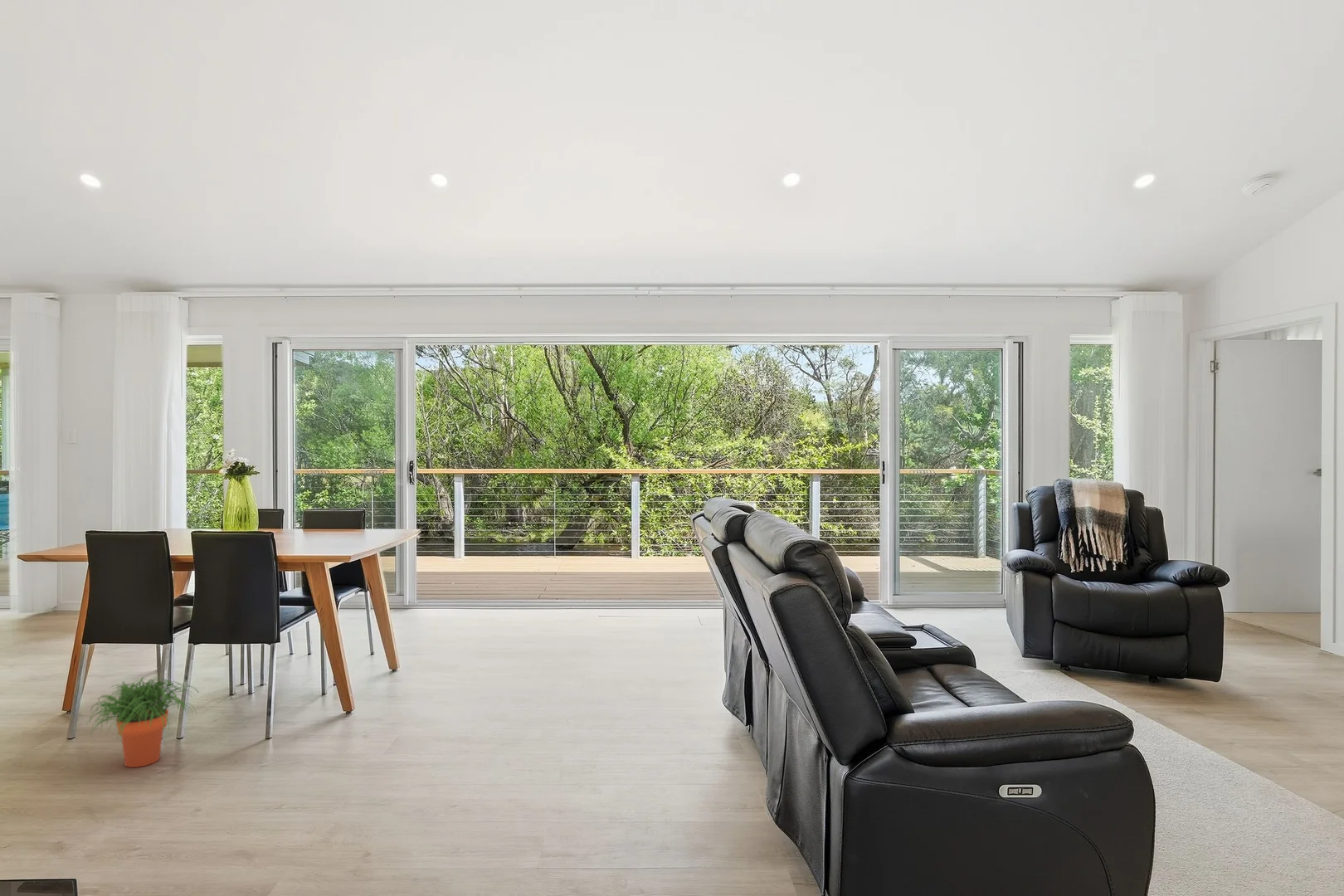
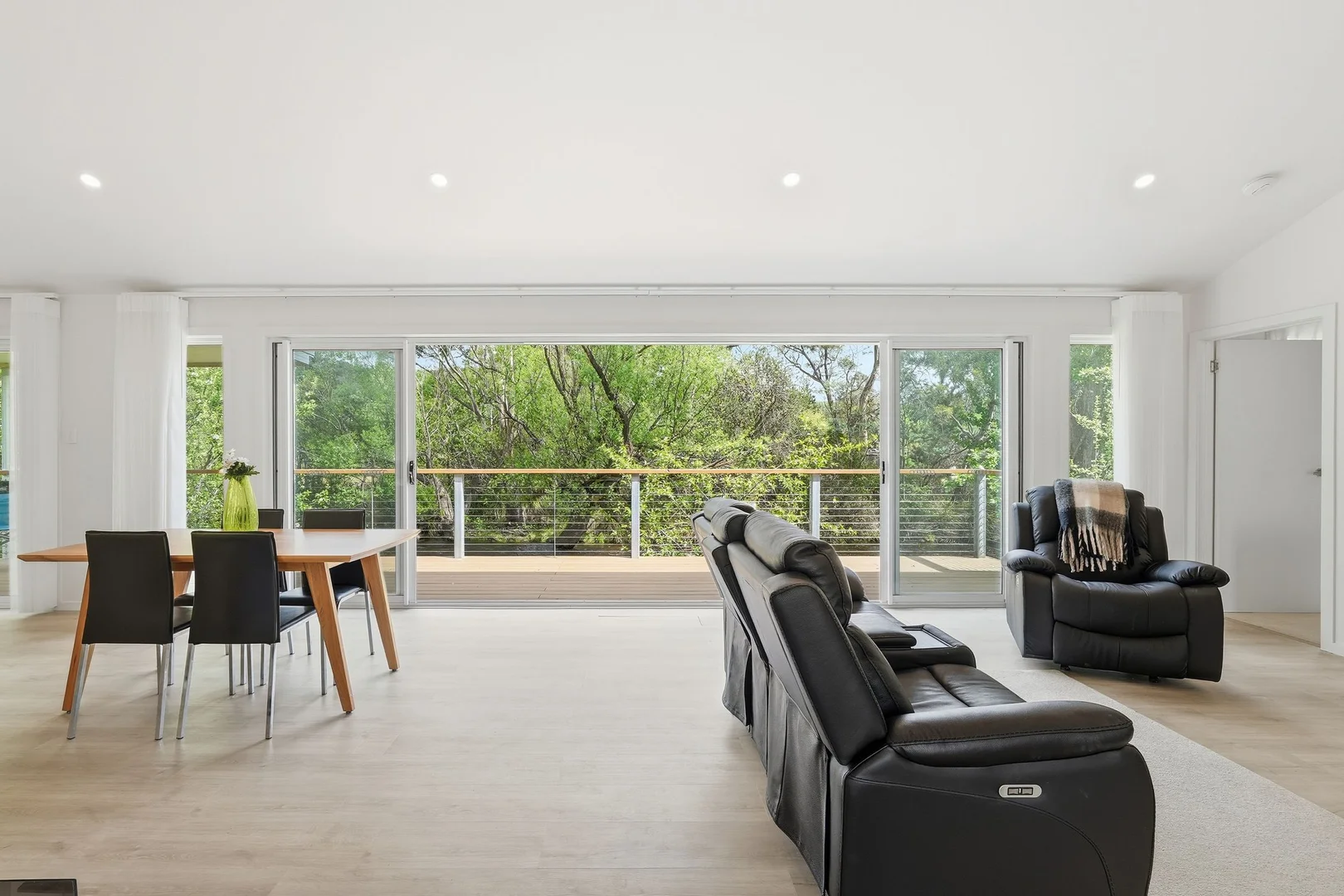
- potted plant (140, 720)
